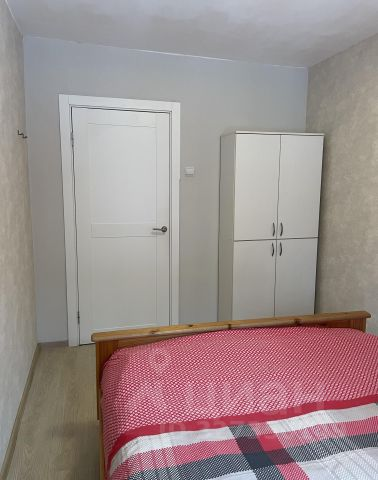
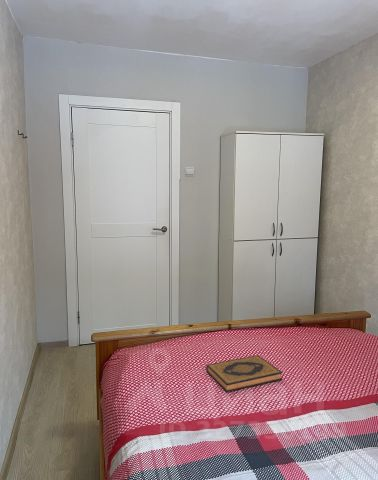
+ hardback book (243, 371)
